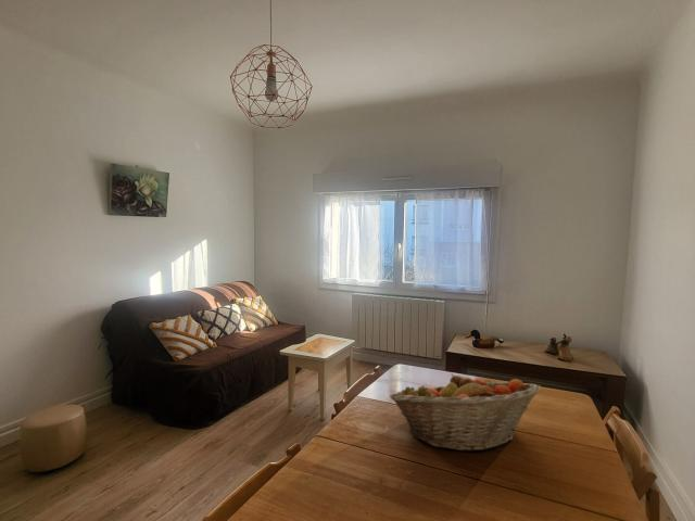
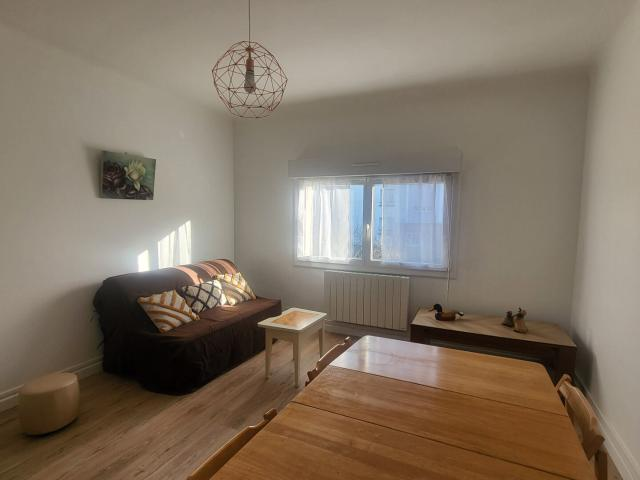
- fruit basket (463, 403)
